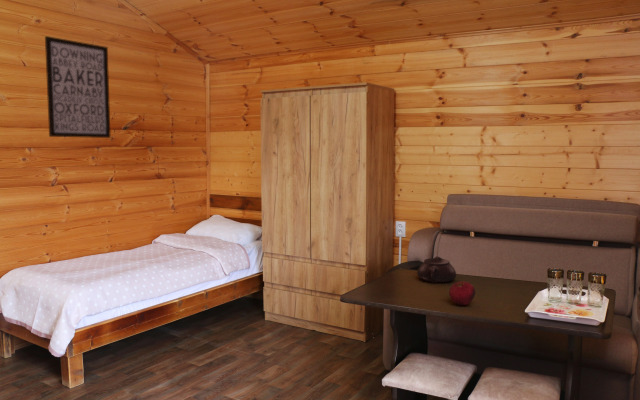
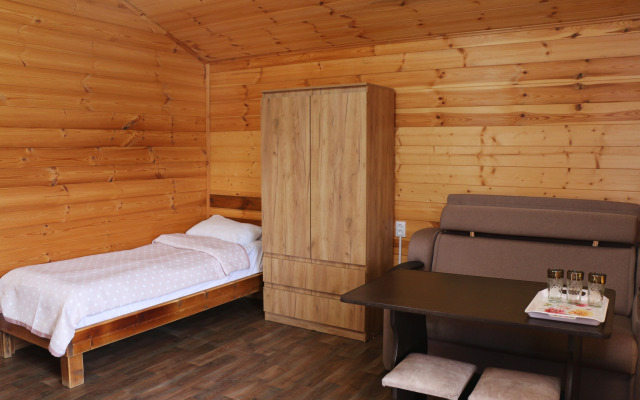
- fruit (461, 292)
- teapot (435, 268)
- wall art (79, 90)
